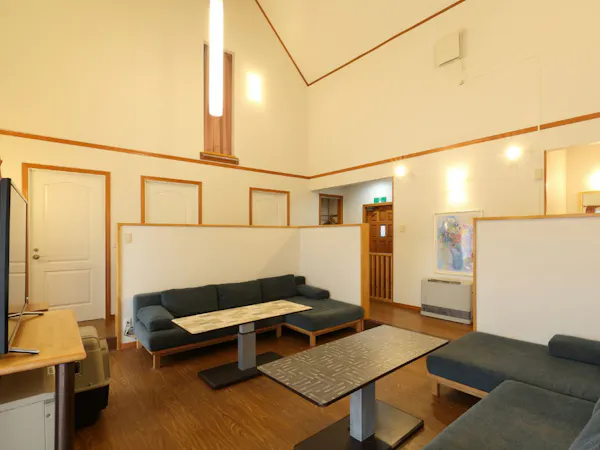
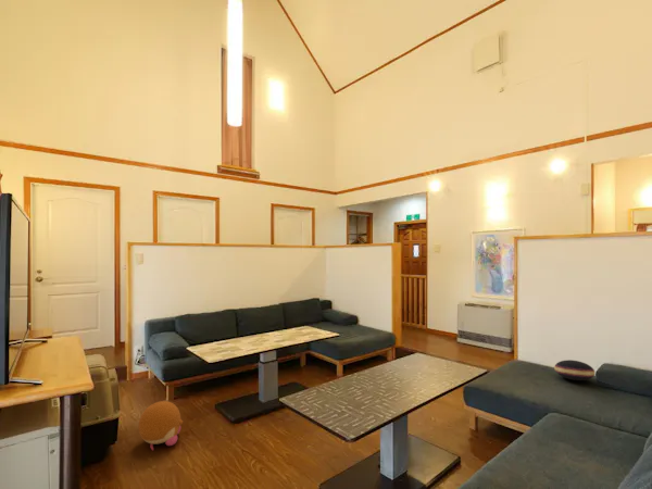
+ plush toy (161, 422)
+ cushion (574, 369)
